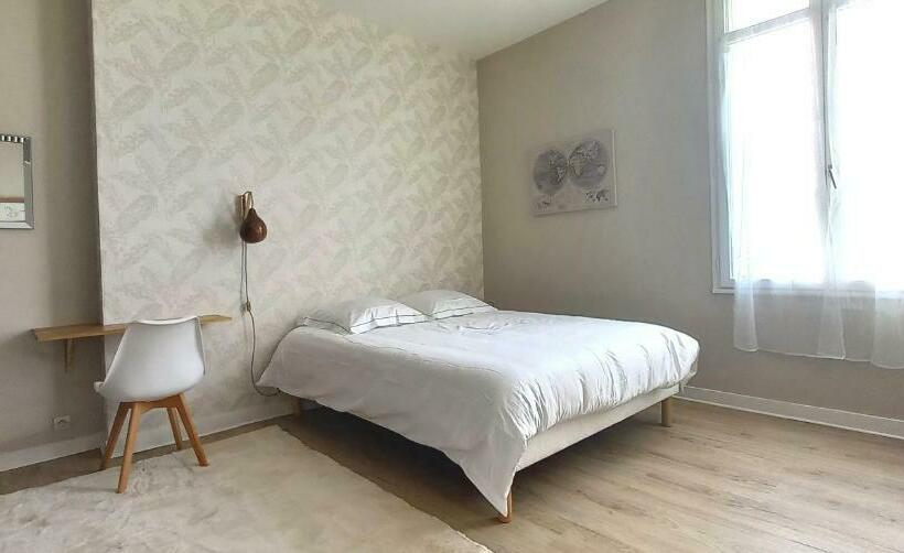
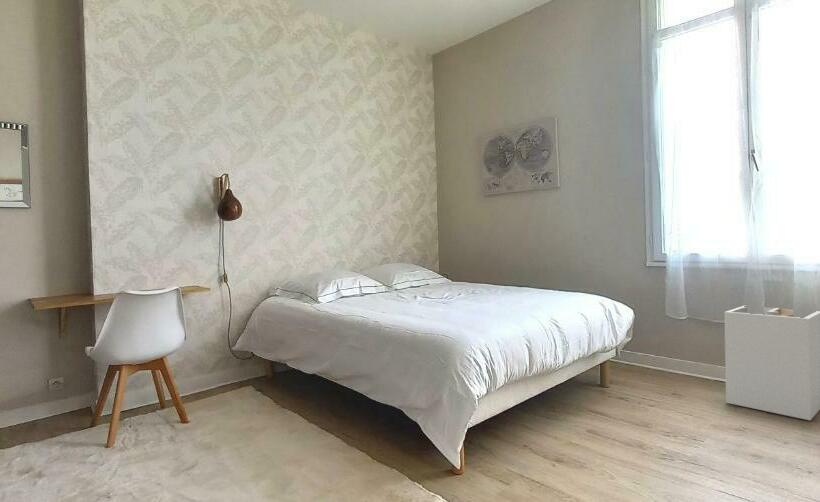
+ laundry hamper (773, 357)
